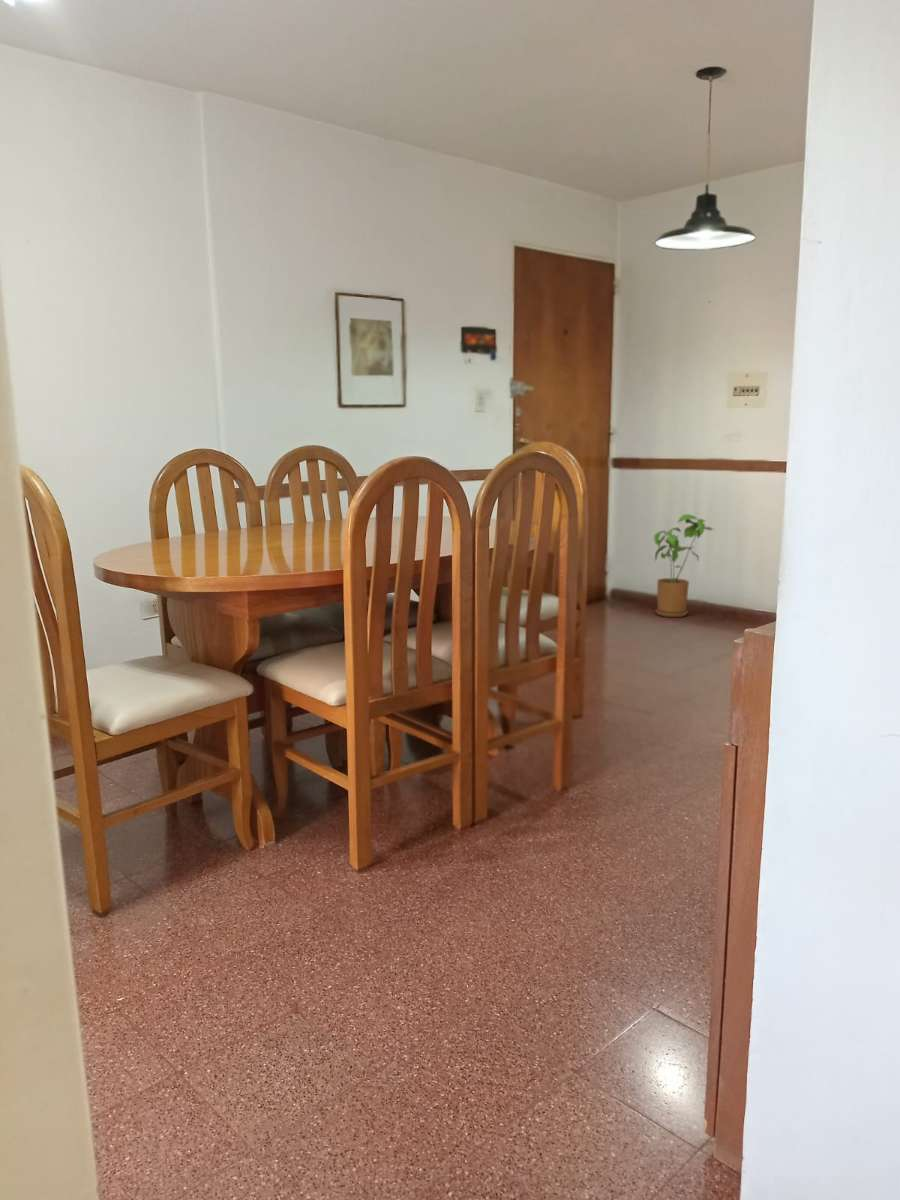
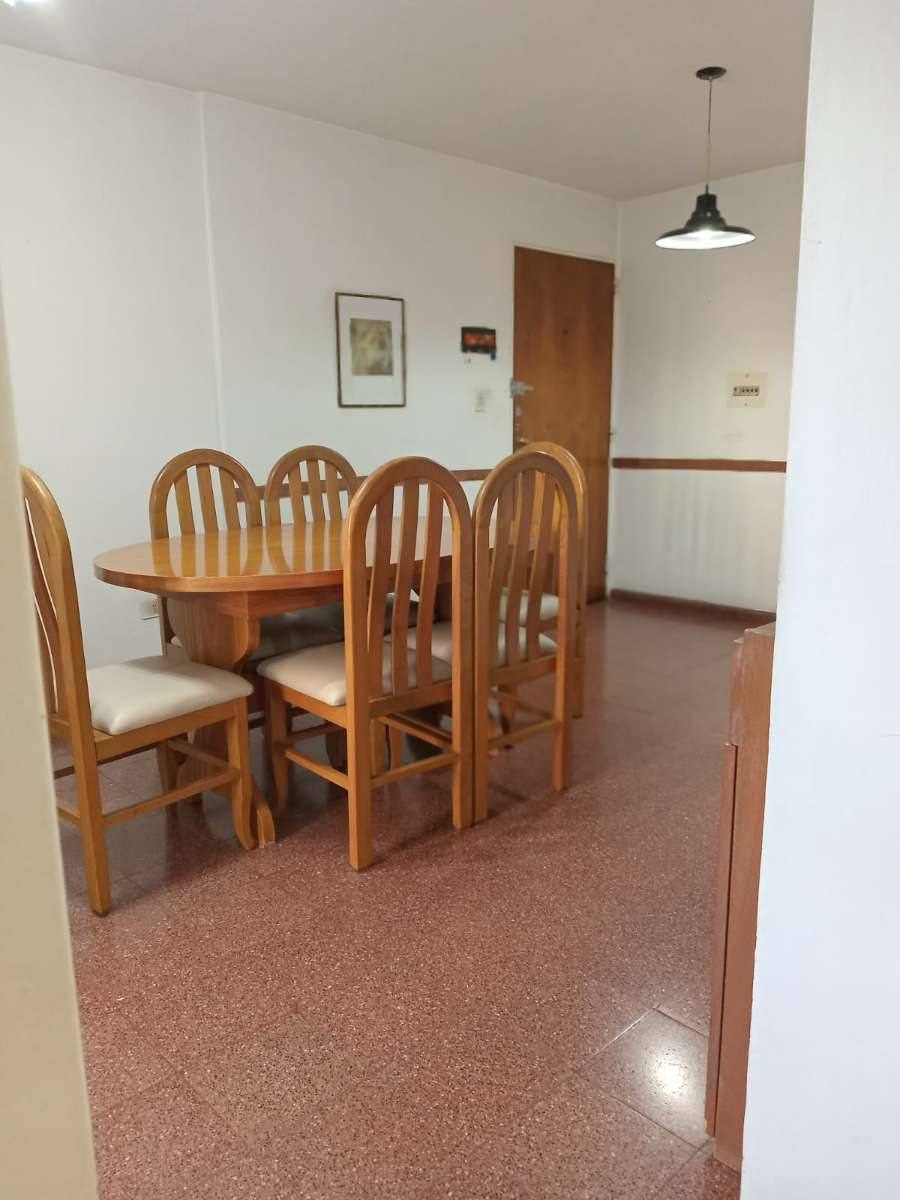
- house plant (674, 566)
